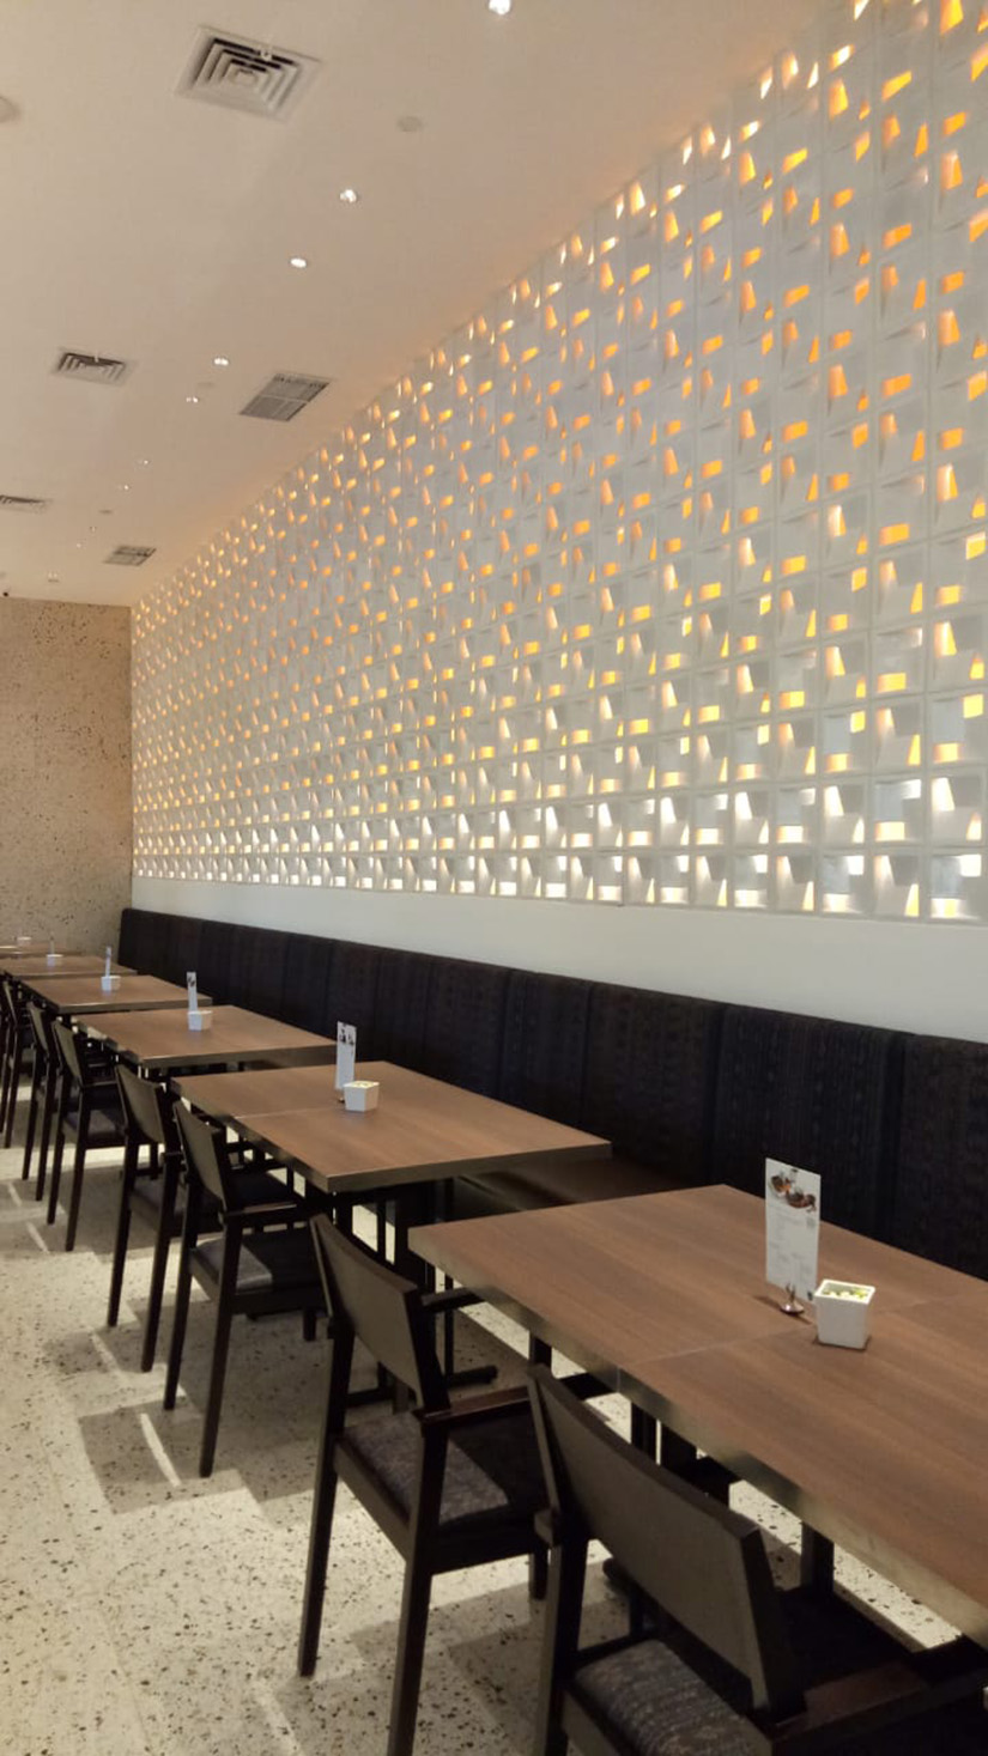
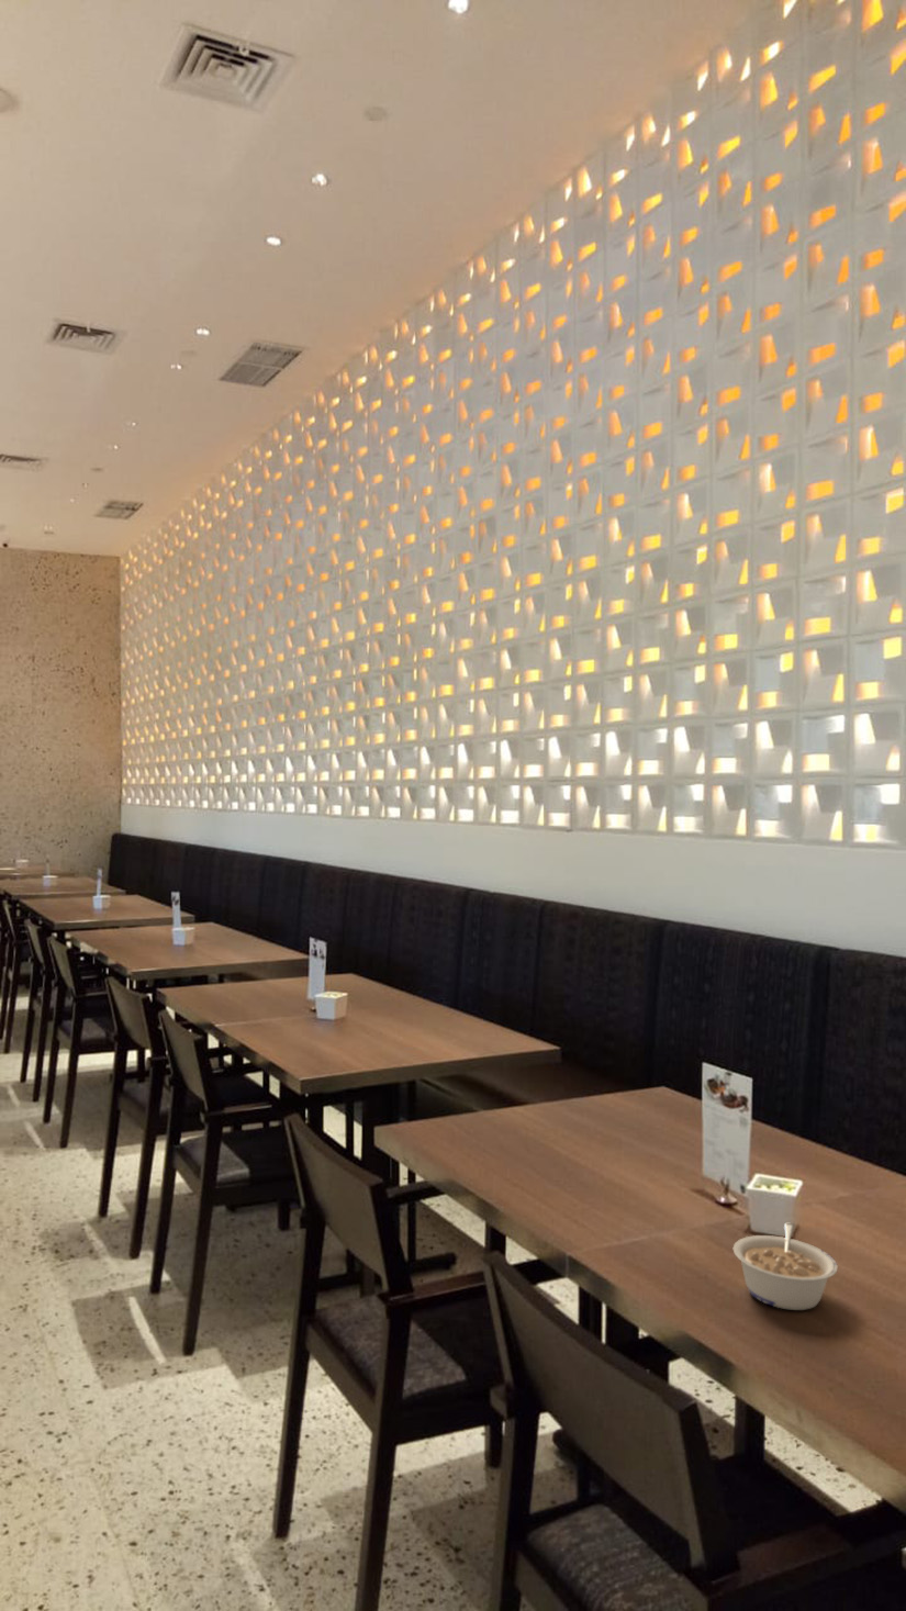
+ legume (781, 1269)
